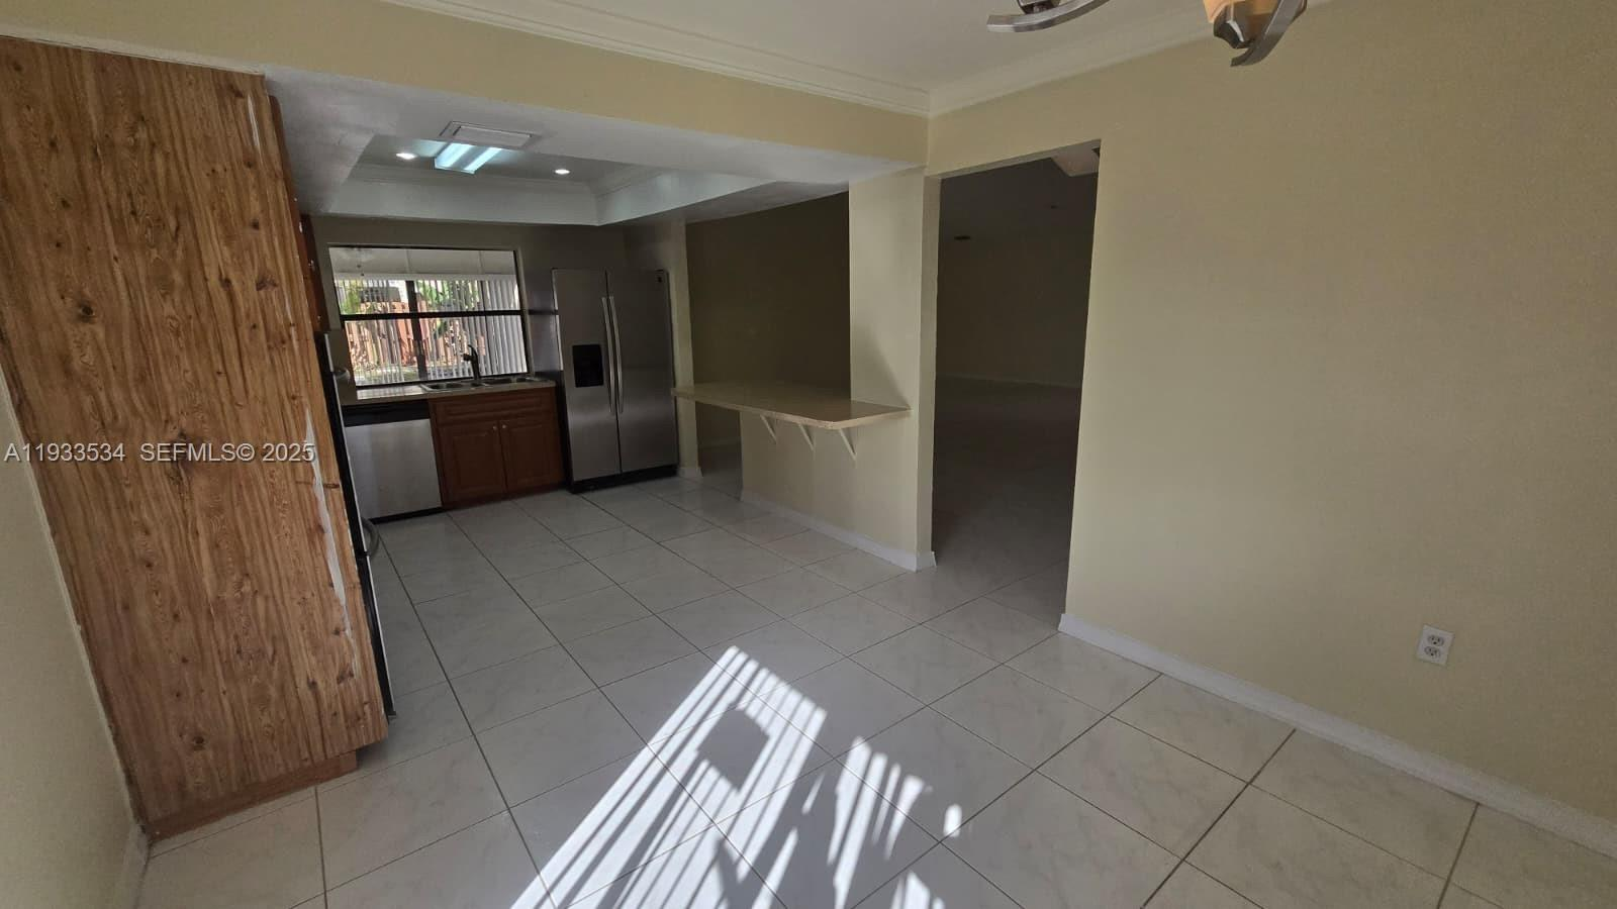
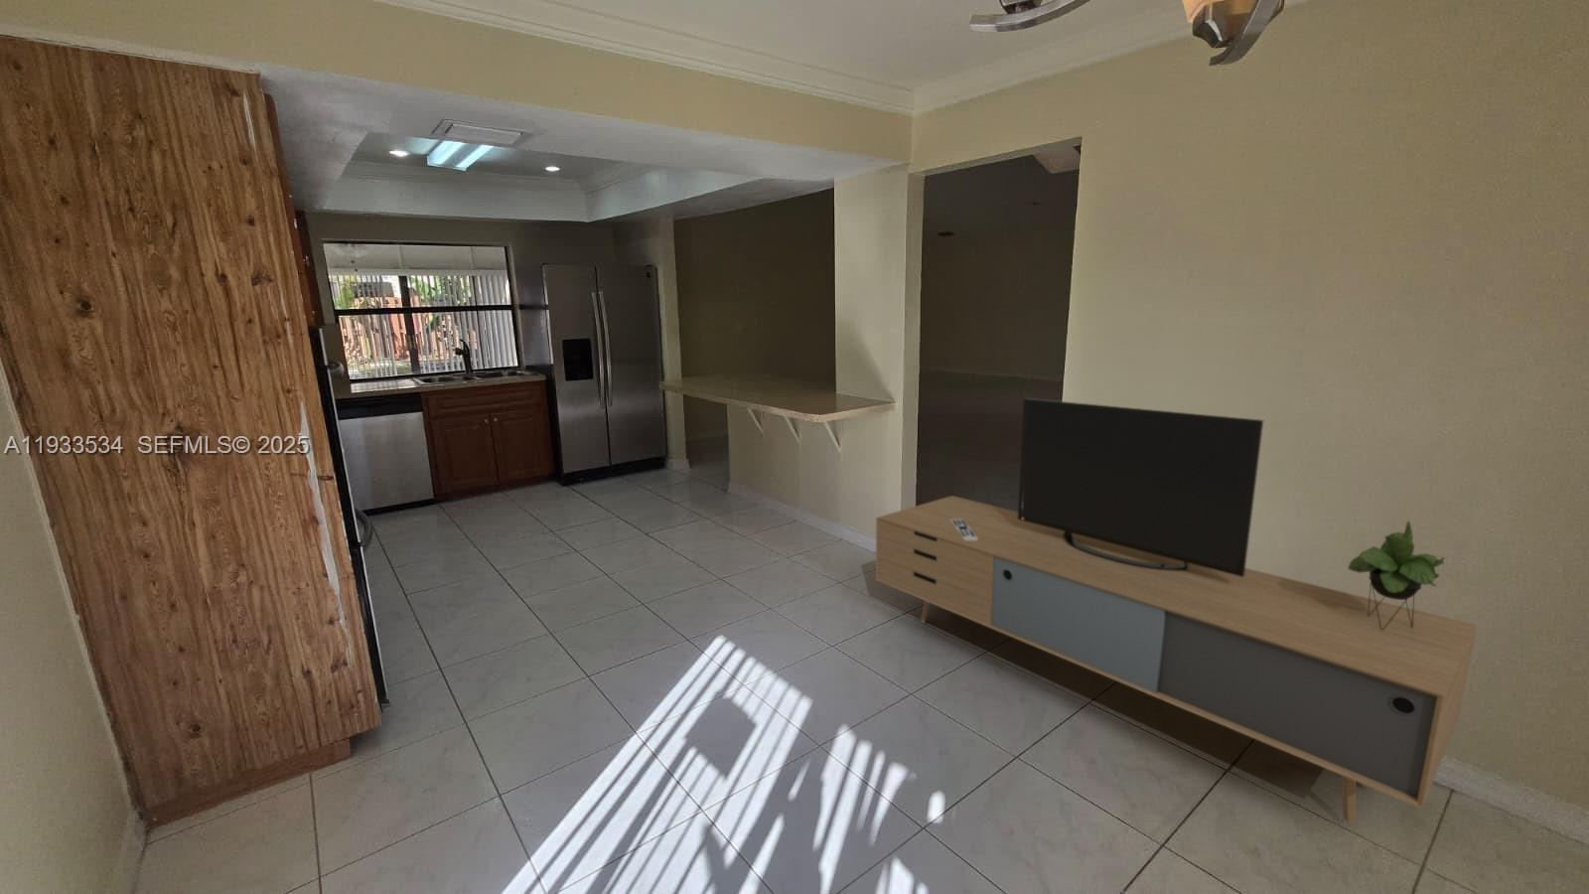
+ media console (1109, 553)
